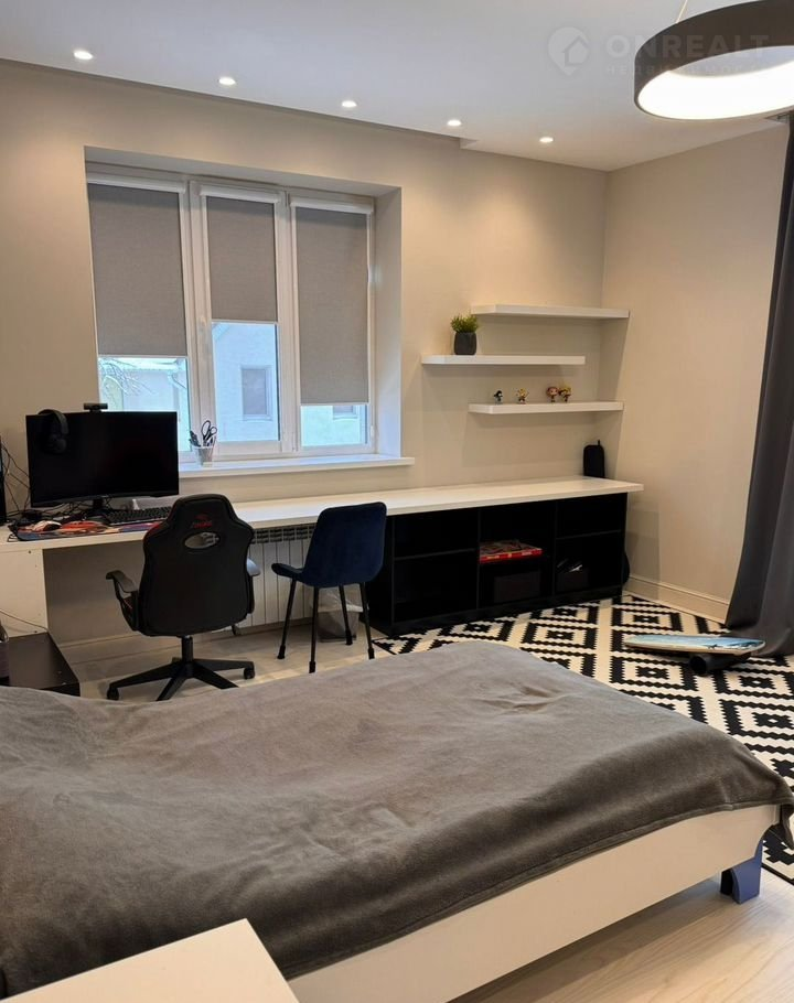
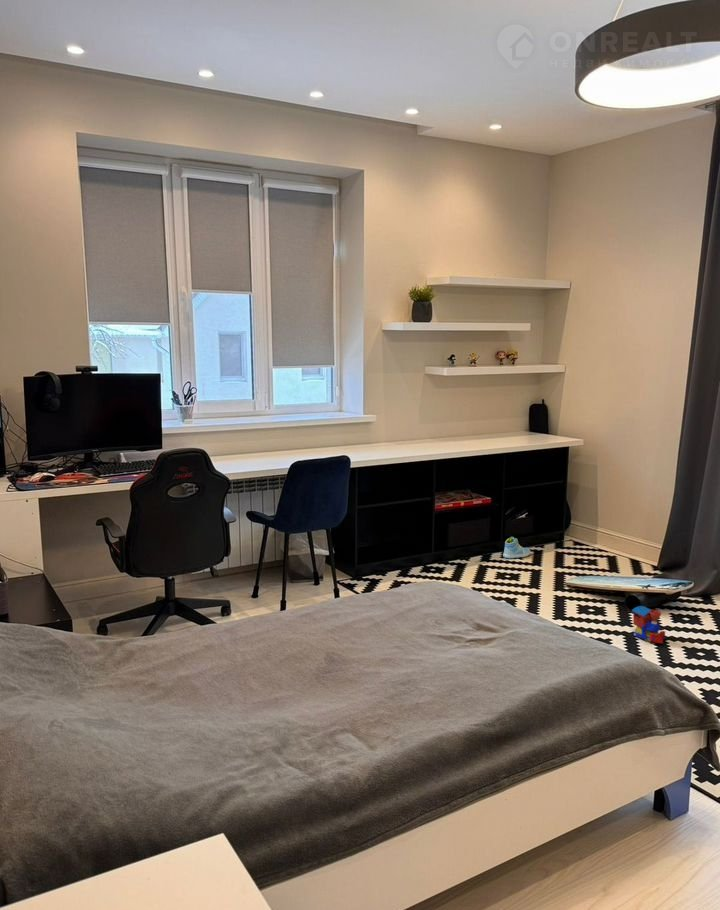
+ sneaker (517, 546)
+ toy train (650, 624)
